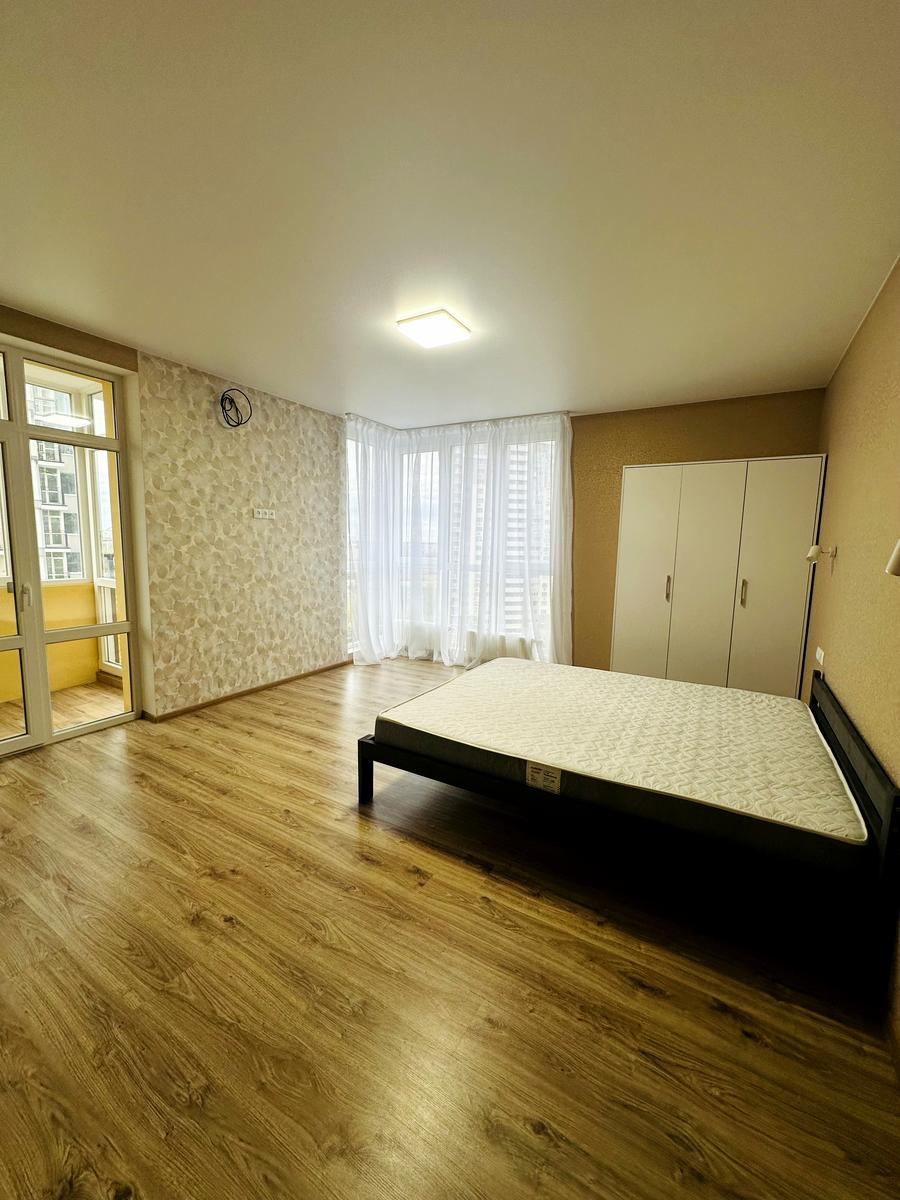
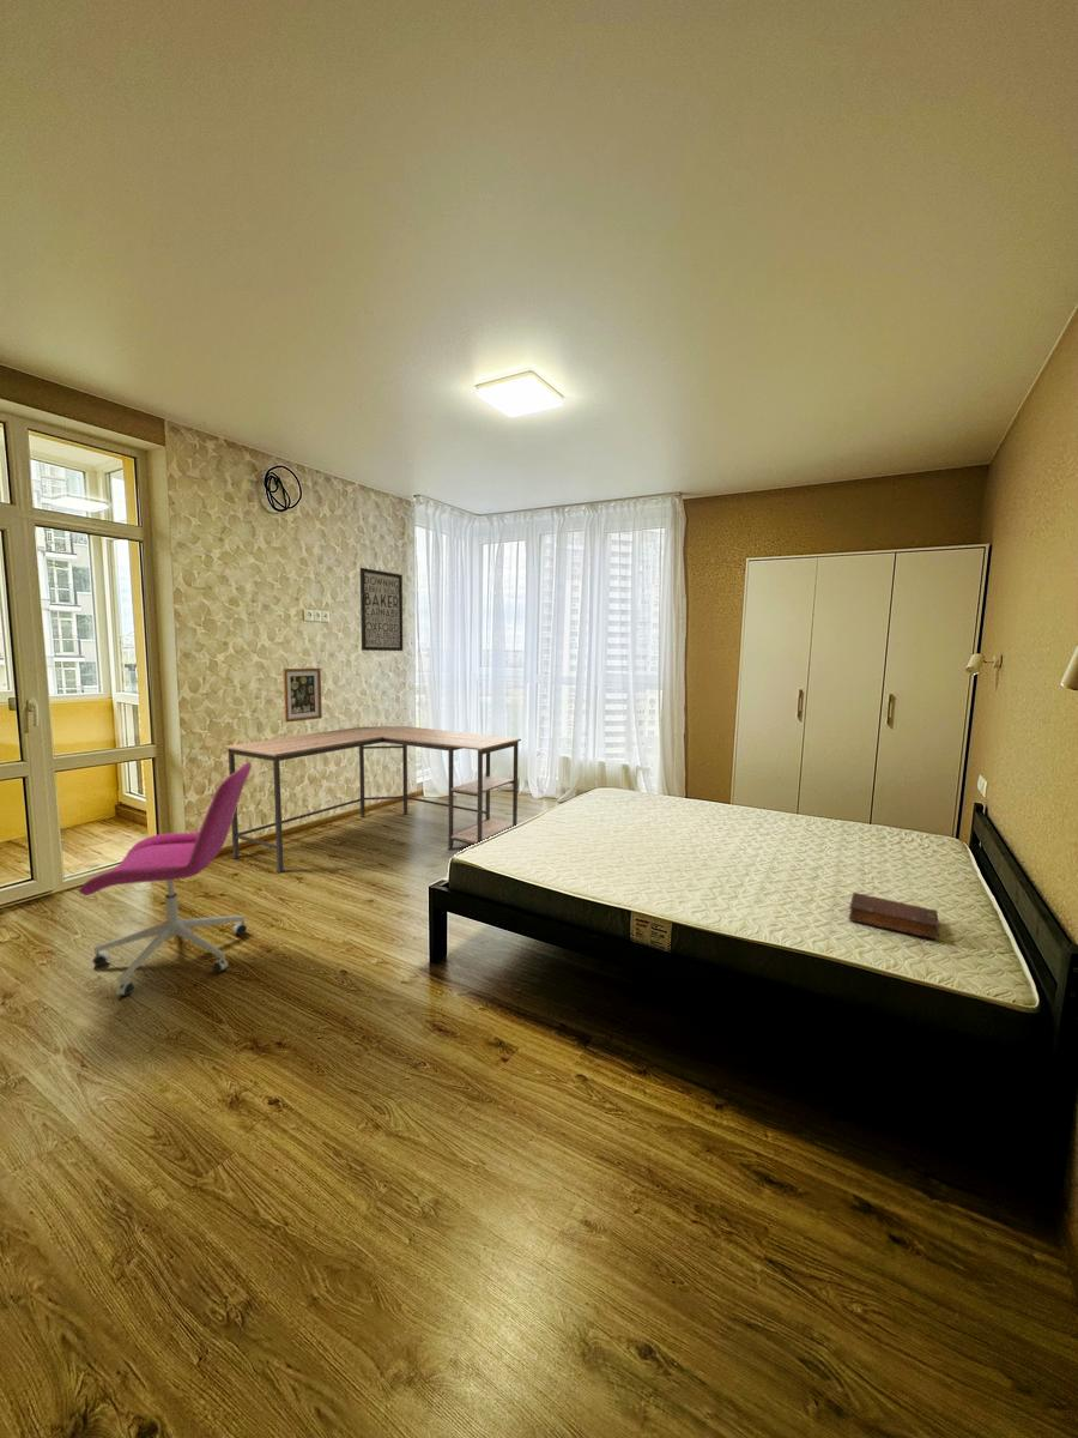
+ wall art (382, 611)
+ diary (892, 913)
+ desk (383, 797)
+ office chair (170, 865)
+ wall art (303, 694)
